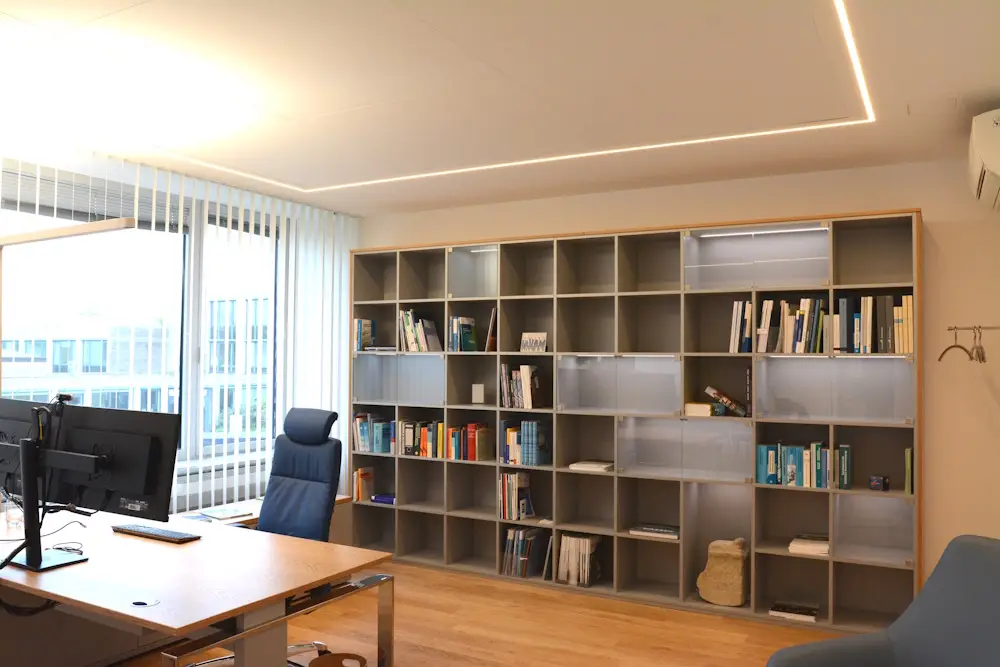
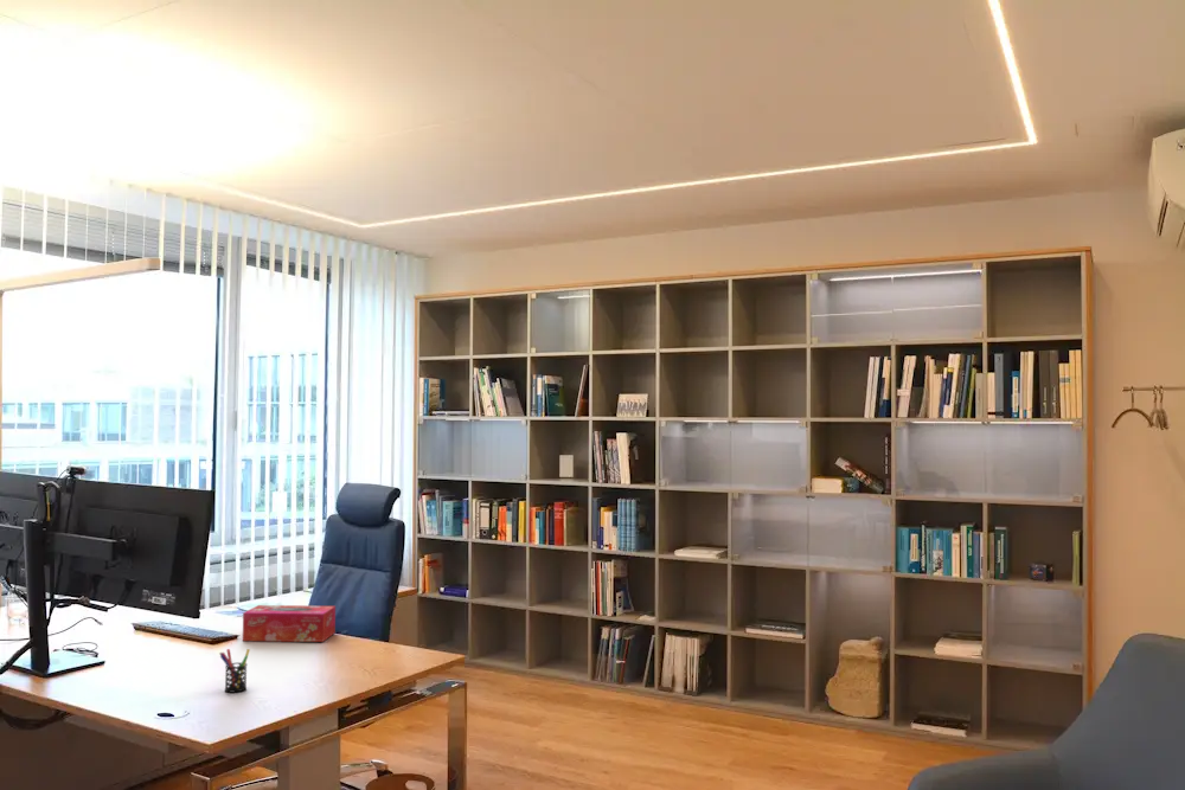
+ pen holder (236, 668)
+ tissue box (289, 623)
